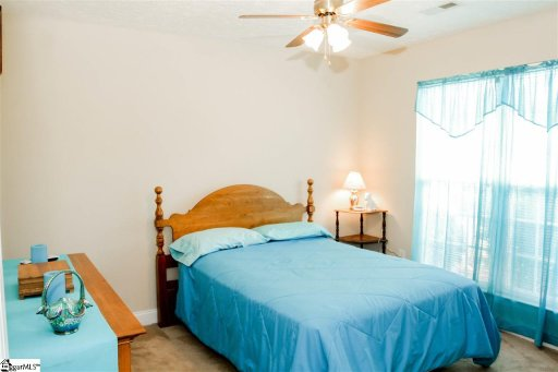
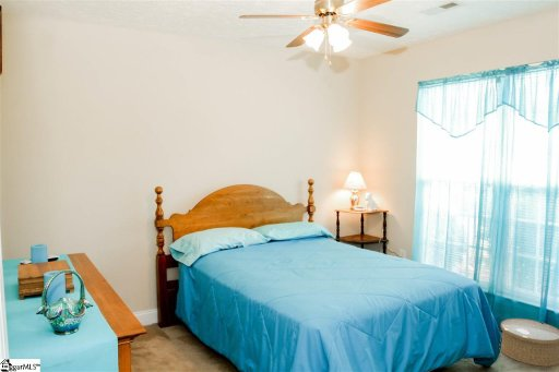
+ woven basket (530, 340)
